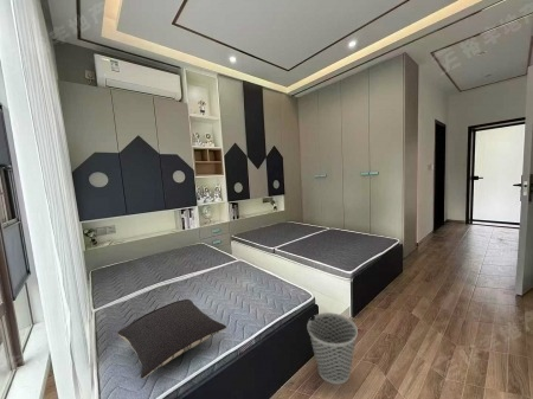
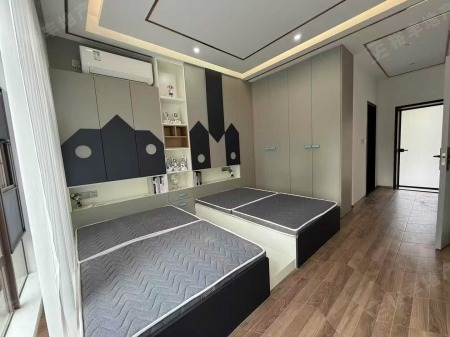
- pillow (172, 329)
- wastebasket (332, 348)
